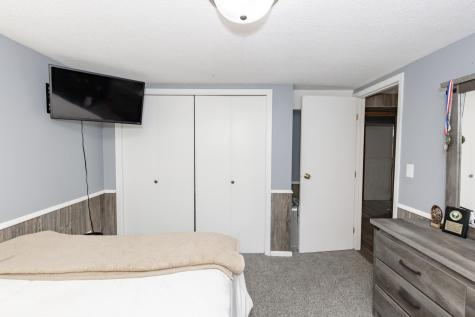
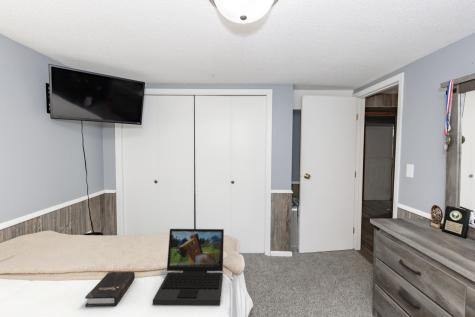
+ laptop (192, 261)
+ hardback book (112, 287)
